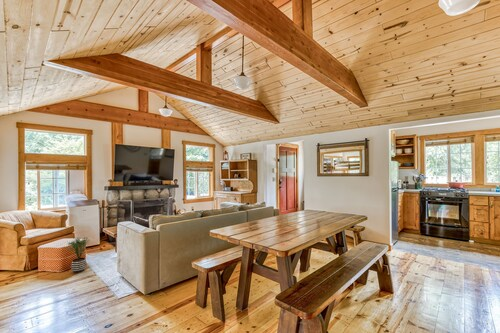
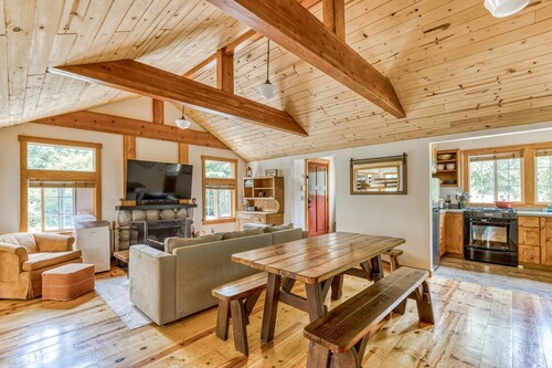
- potted plant (78, 254)
